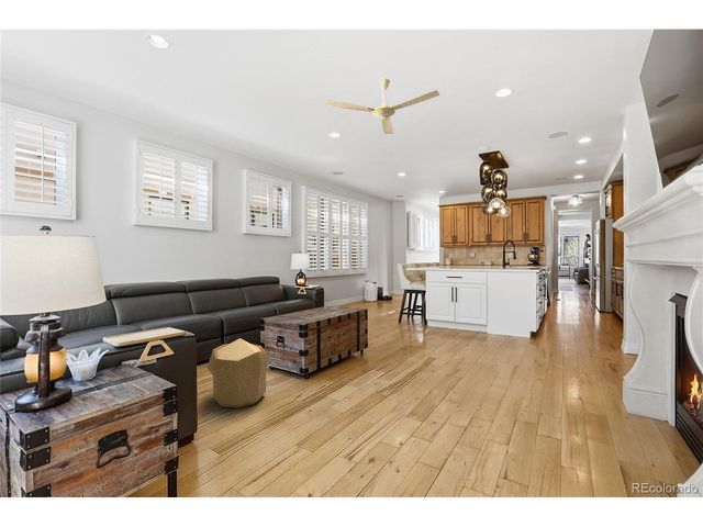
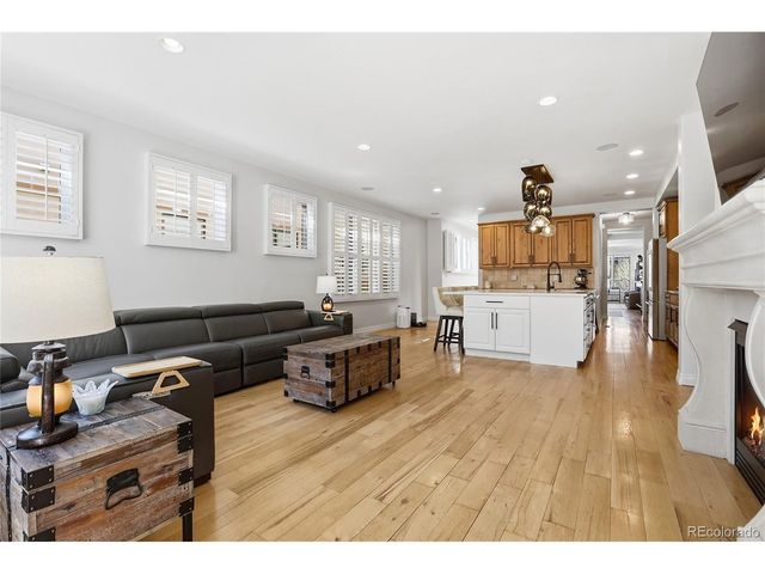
- pouf (239, 368)
- ceiling fan (381, 104)
